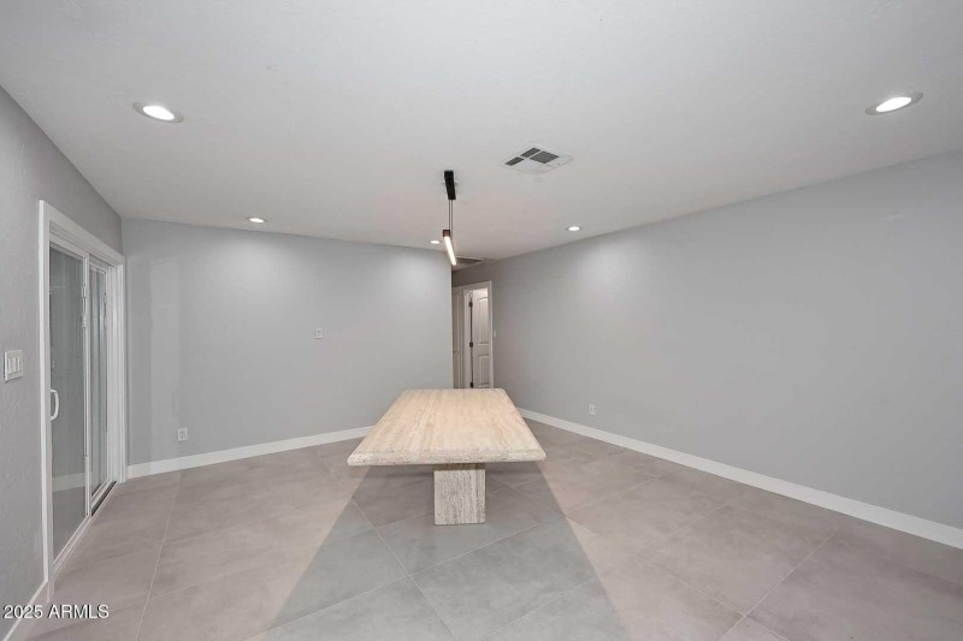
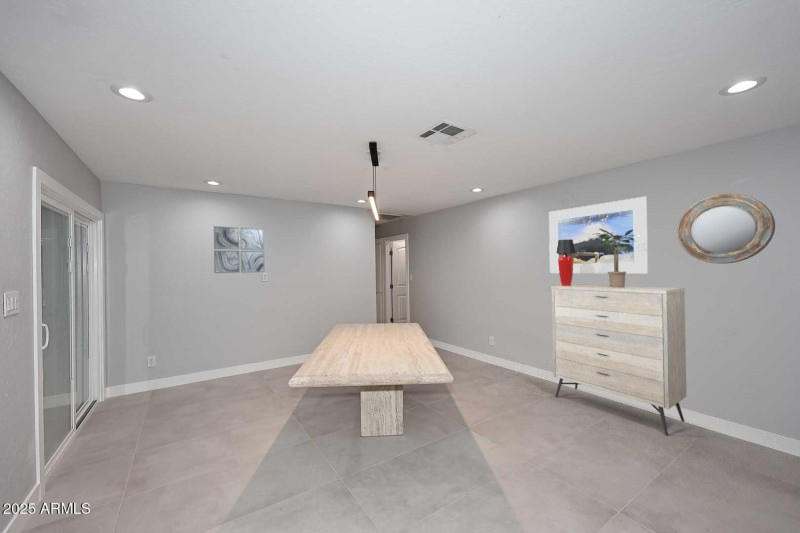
+ dresser (612, 347)
+ potted plant (614, 256)
+ wall art (241, 249)
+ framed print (592, 239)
+ home mirror (721, 229)
+ table lamp (565, 262)
